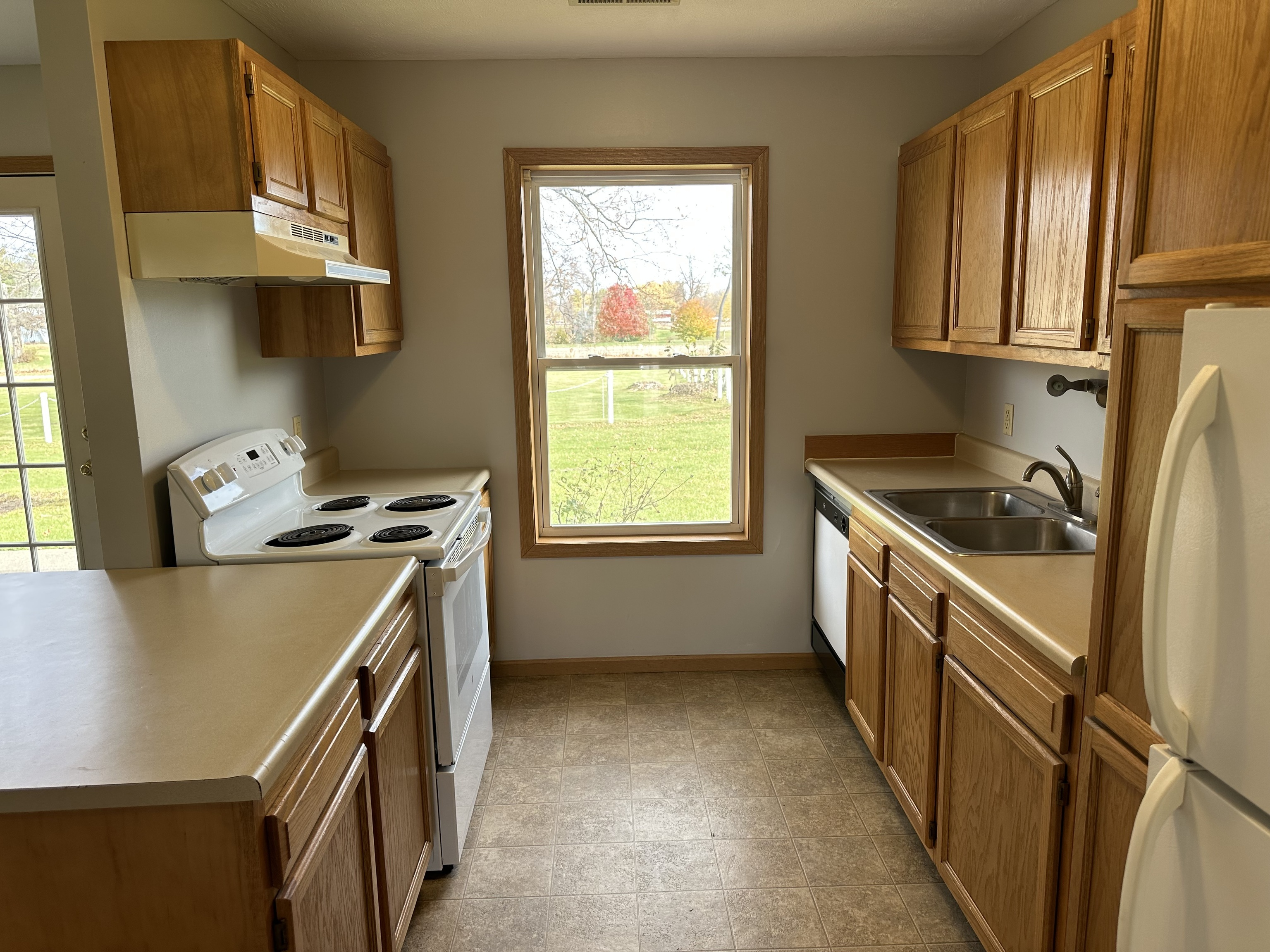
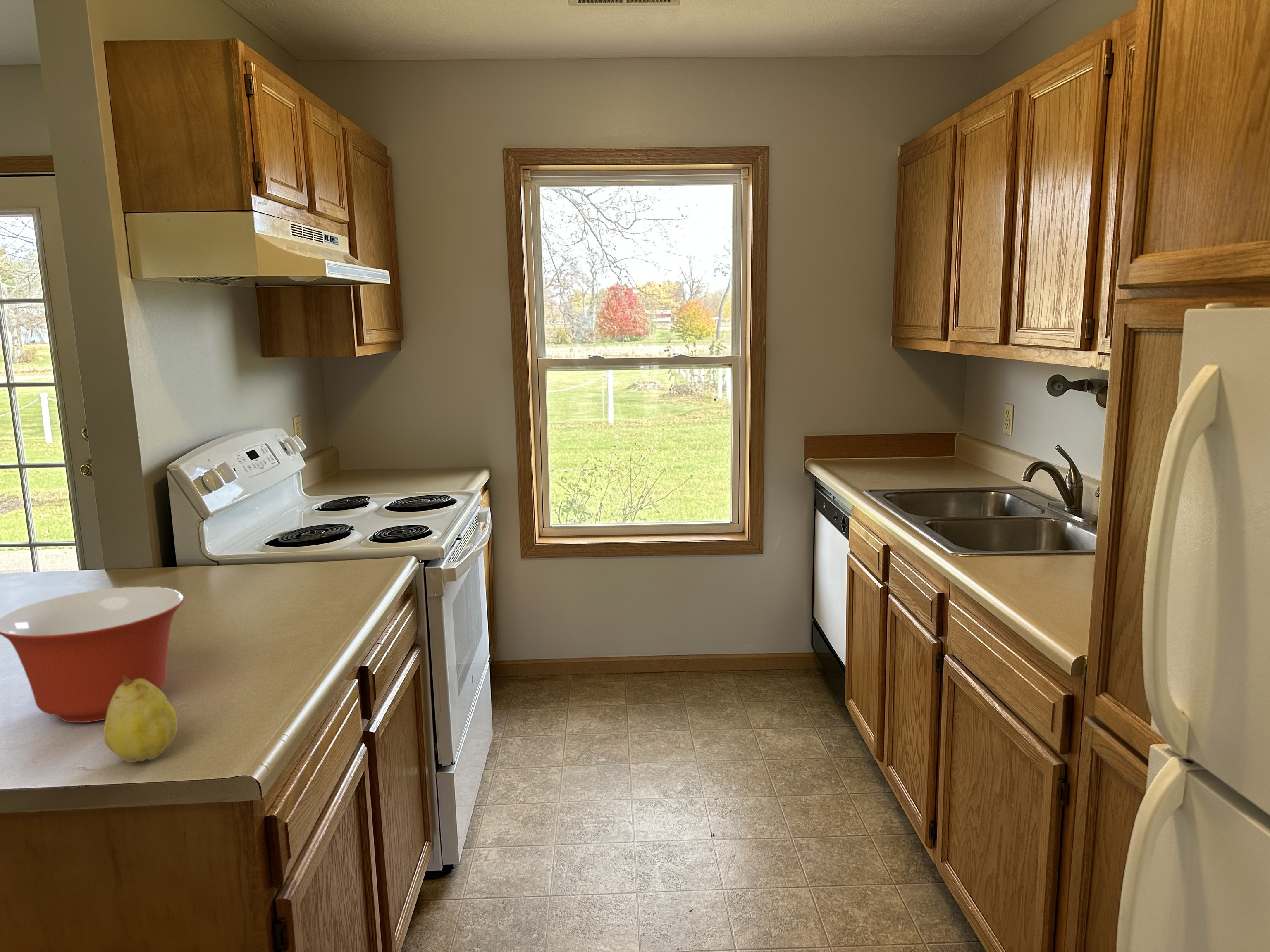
+ mixing bowl (99, 657)
+ fruit (139, 715)
